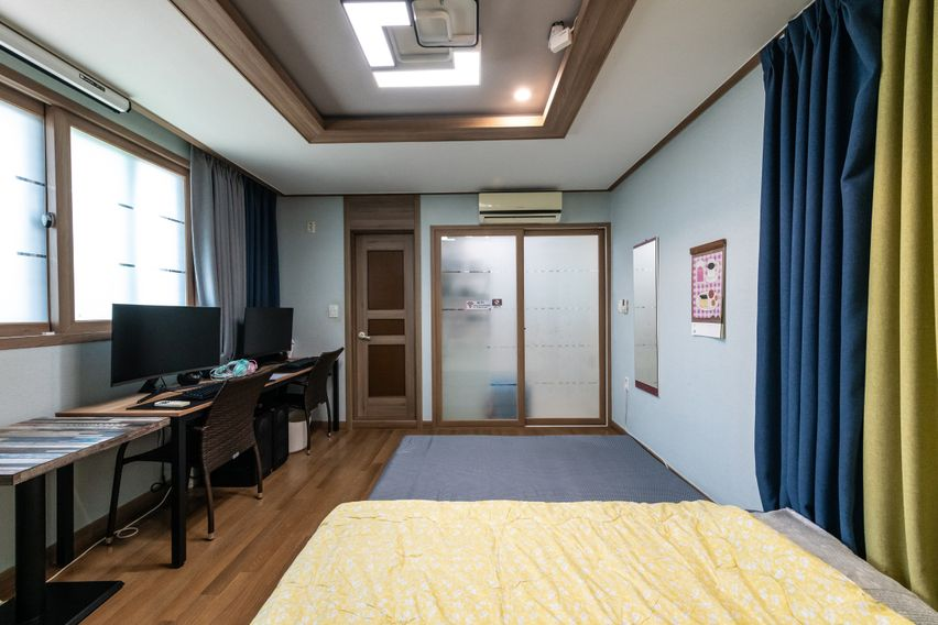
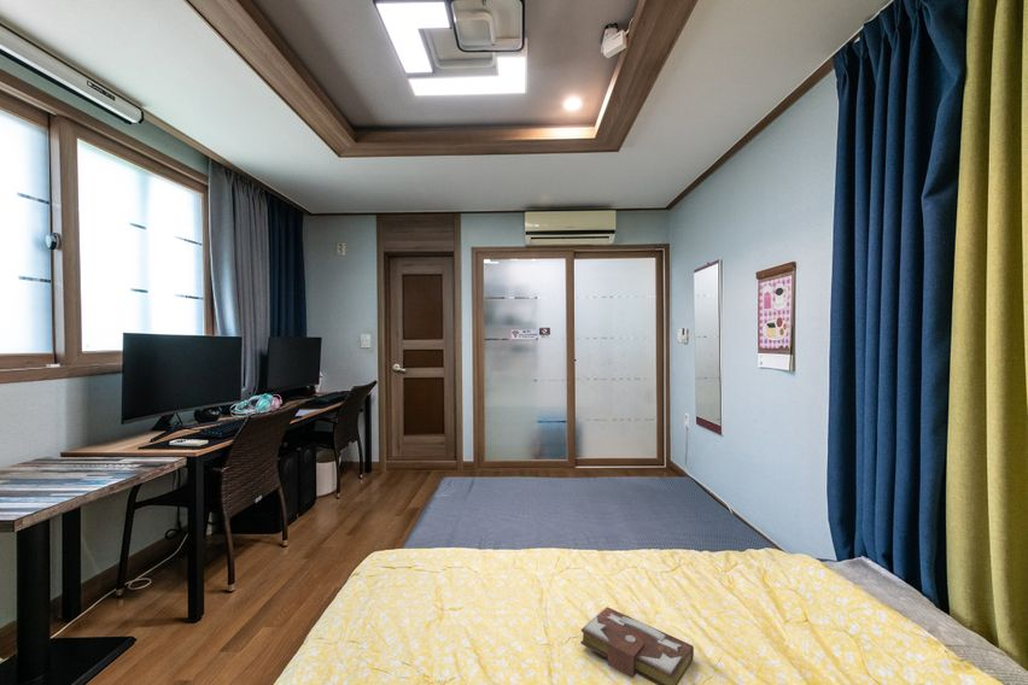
+ book (635, 643)
